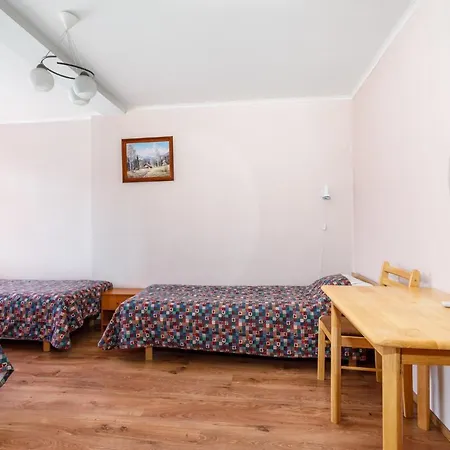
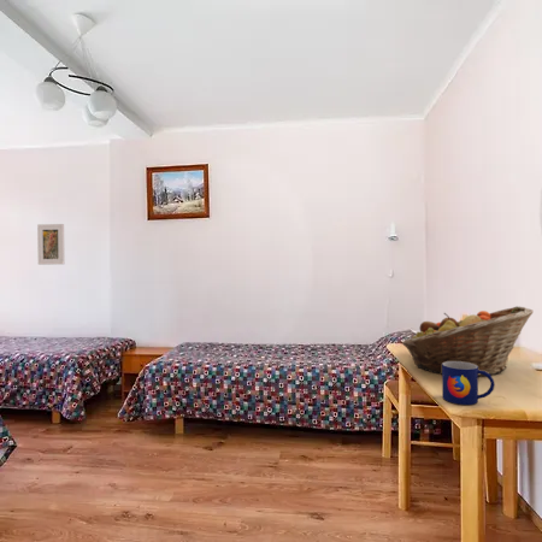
+ mug (467, 383)
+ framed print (51, 243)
+ fruit basket (465, 336)
